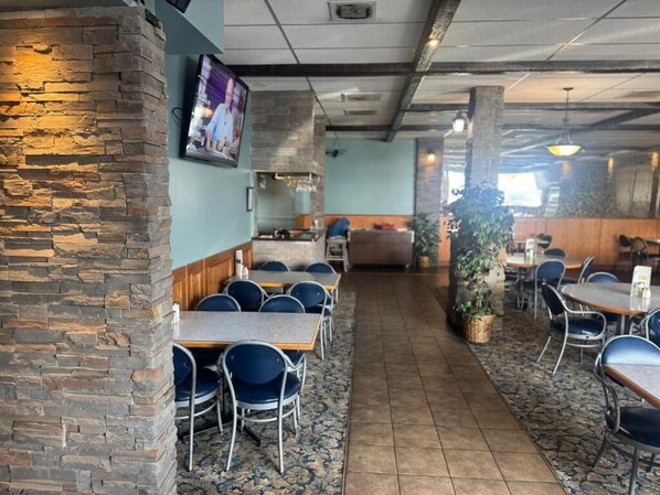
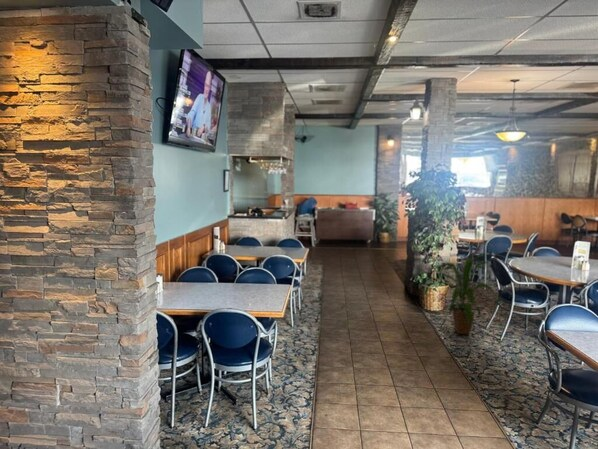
+ house plant (463, 290)
